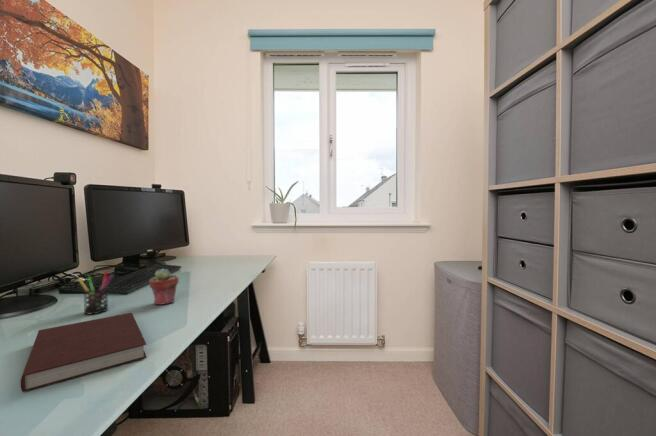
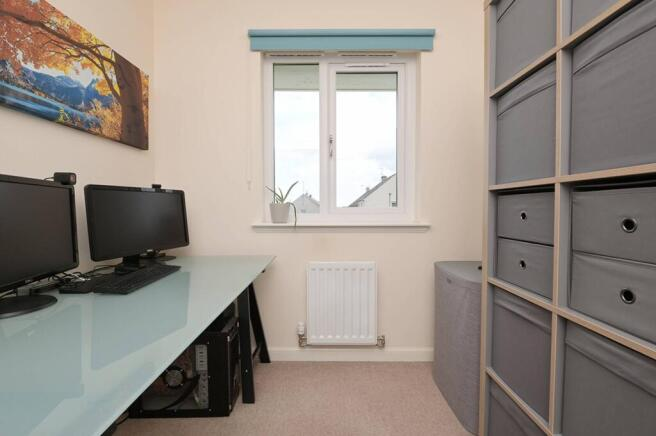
- pen holder (95, 291)
- potted succulent (164, 285)
- notebook (89, 343)
